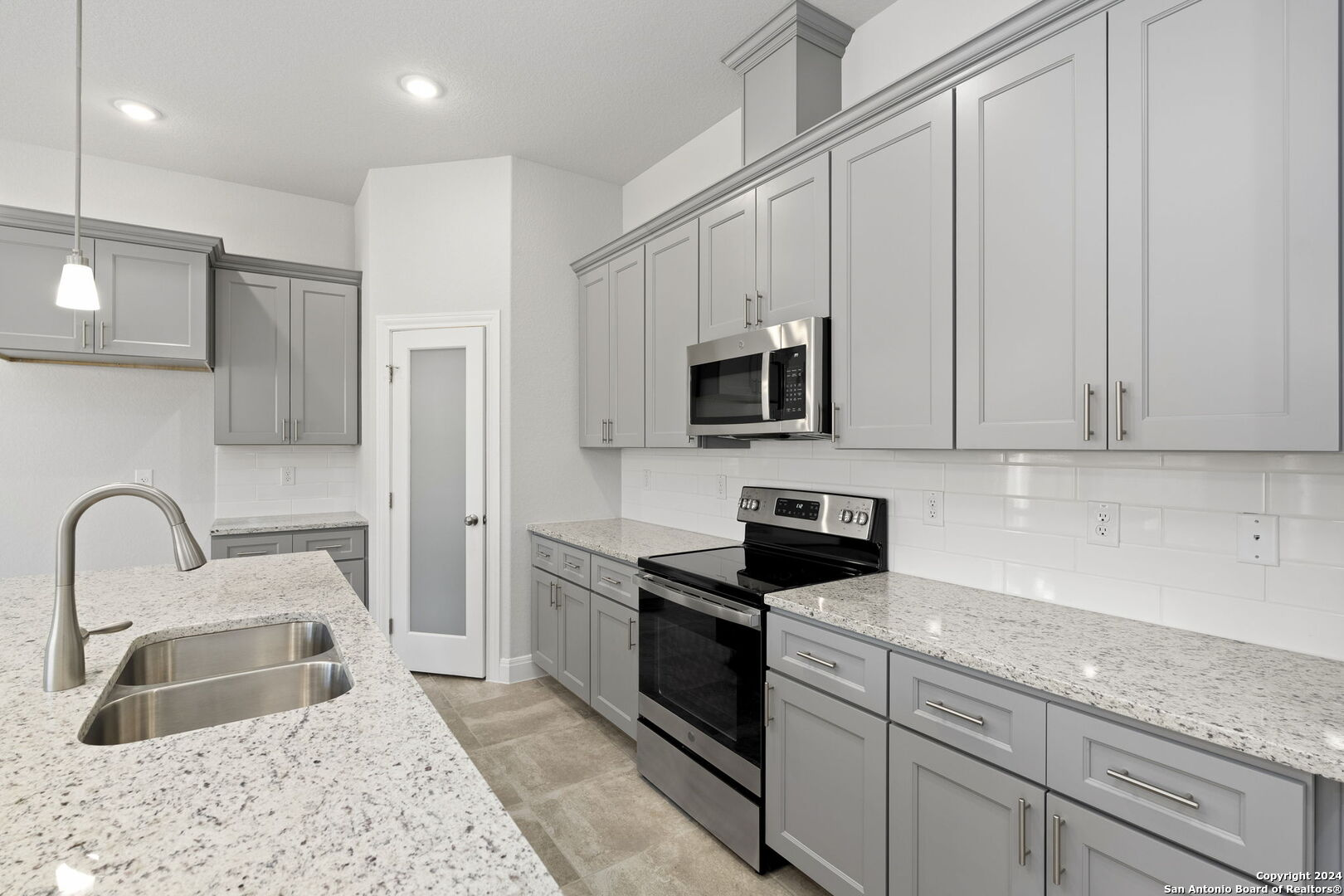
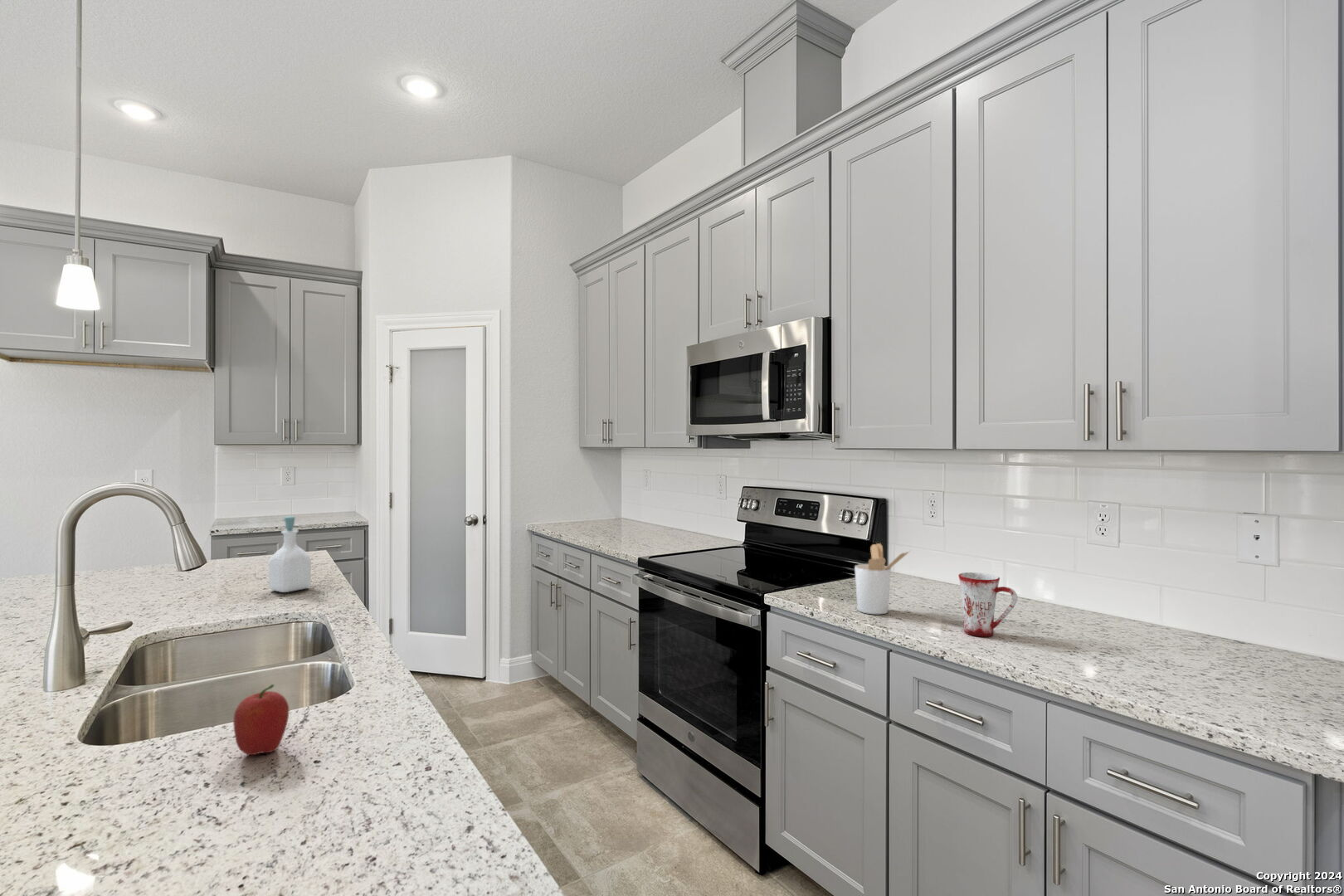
+ fruit (261, 719)
+ mug (987, 606)
+ soap bottle (290, 553)
+ utensil holder (882, 578)
